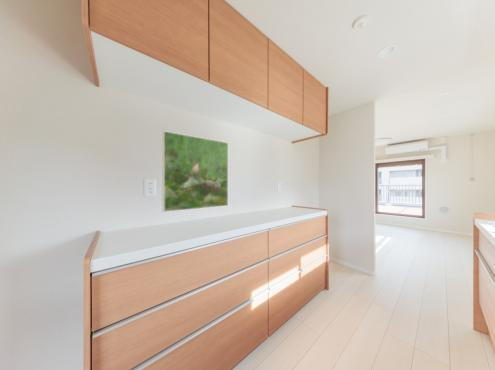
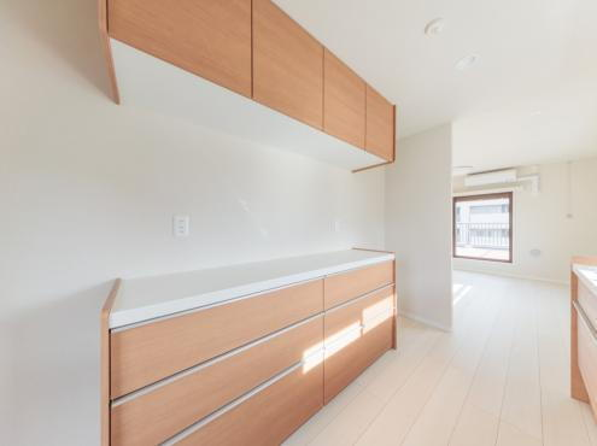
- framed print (199, 173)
